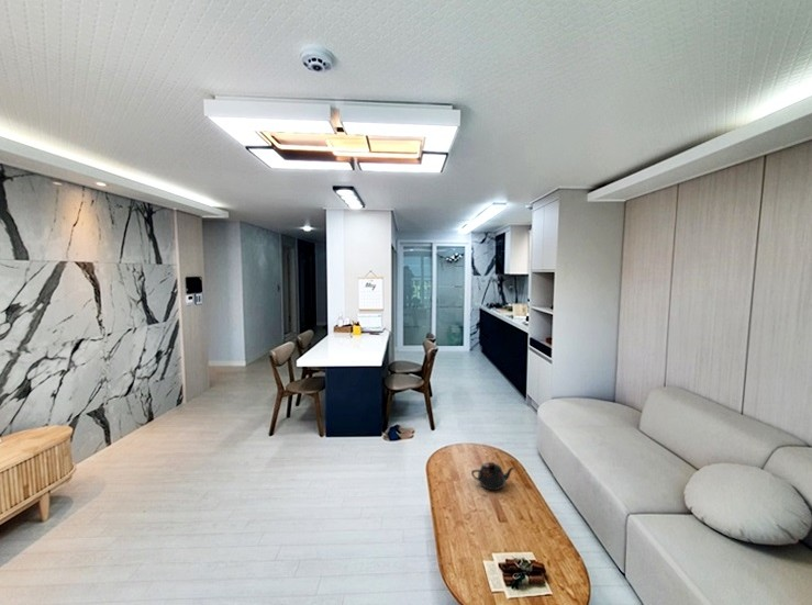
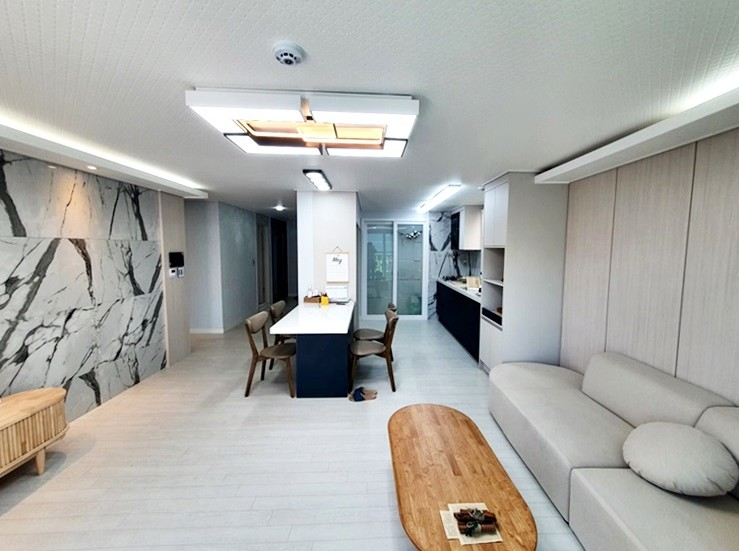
- teapot (492, 473)
